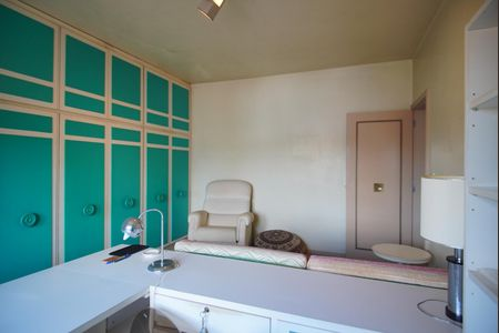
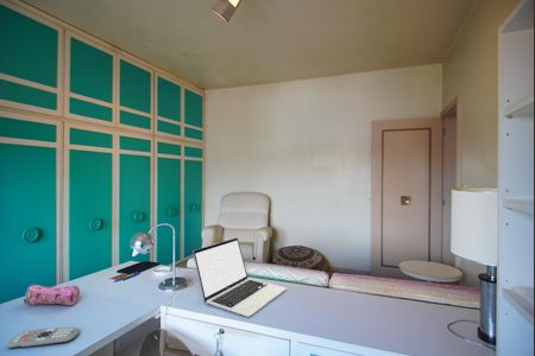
+ remote control (45, 337)
+ laptop (241, 271)
+ pencil case (52, 294)
